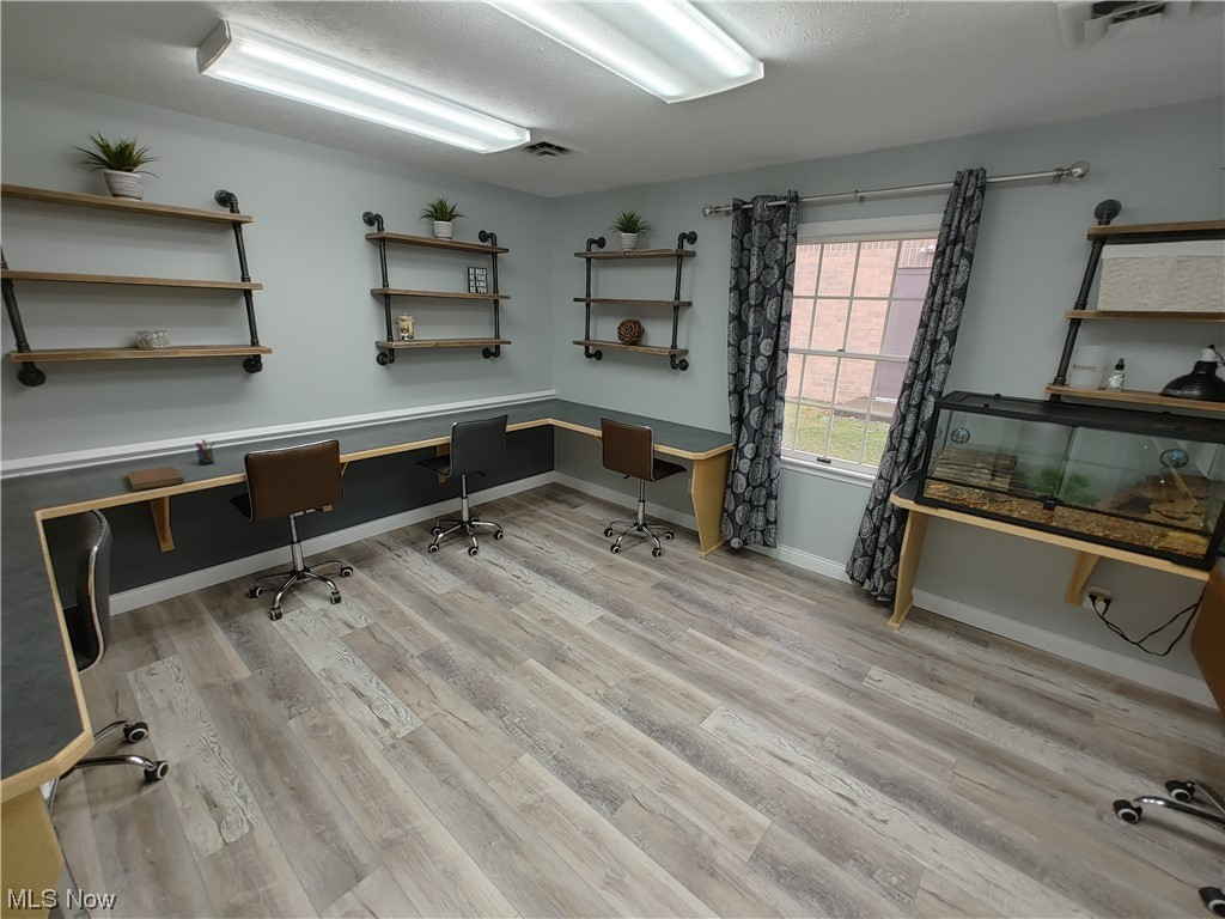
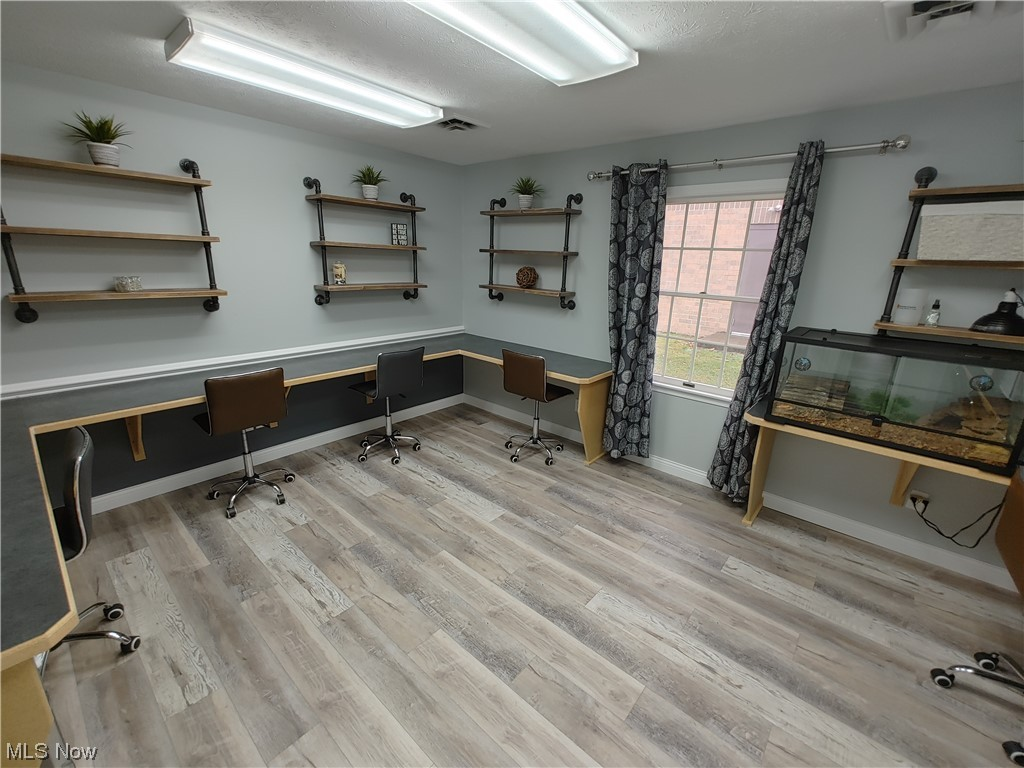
- notebook (154, 476)
- pen holder (206, 450)
